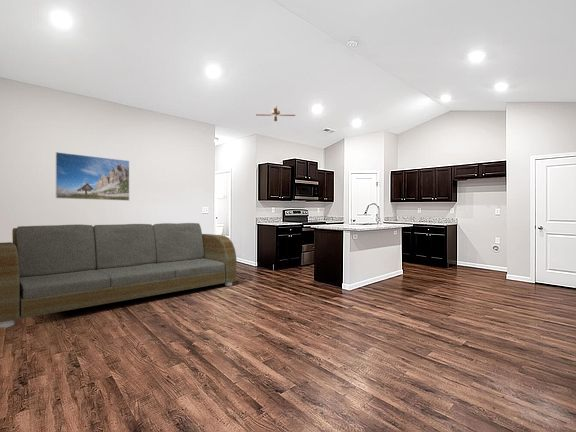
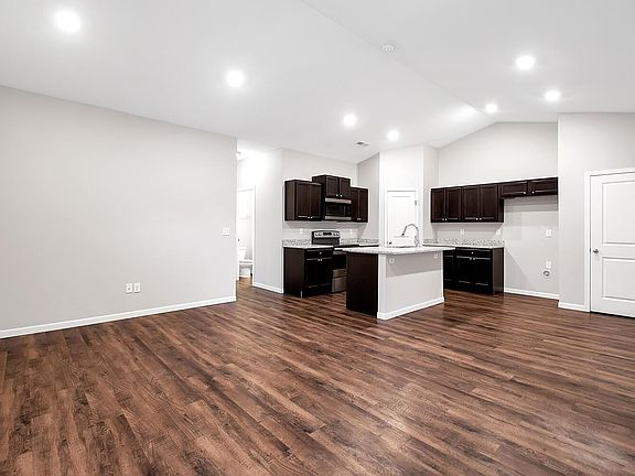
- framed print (95, 178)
- sofa (130, 259)
- ceiling fan (275, 115)
